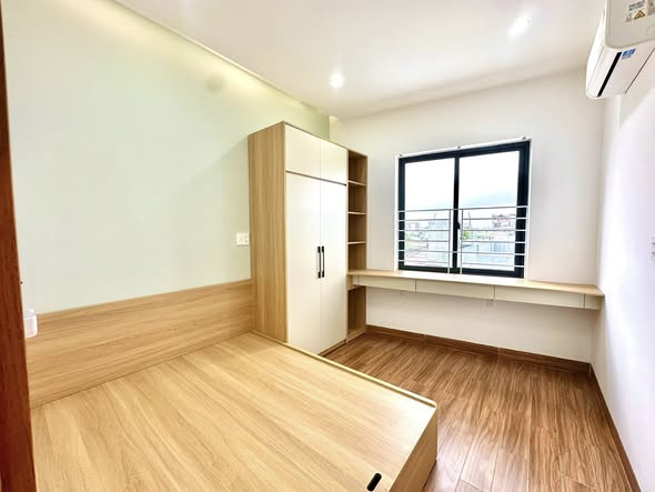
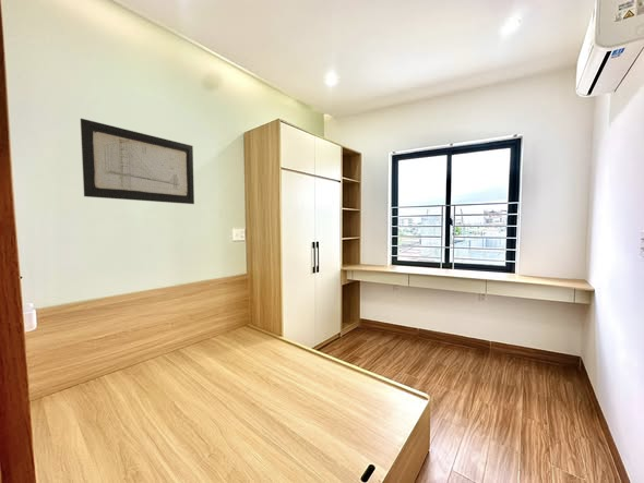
+ wall art (145, 167)
